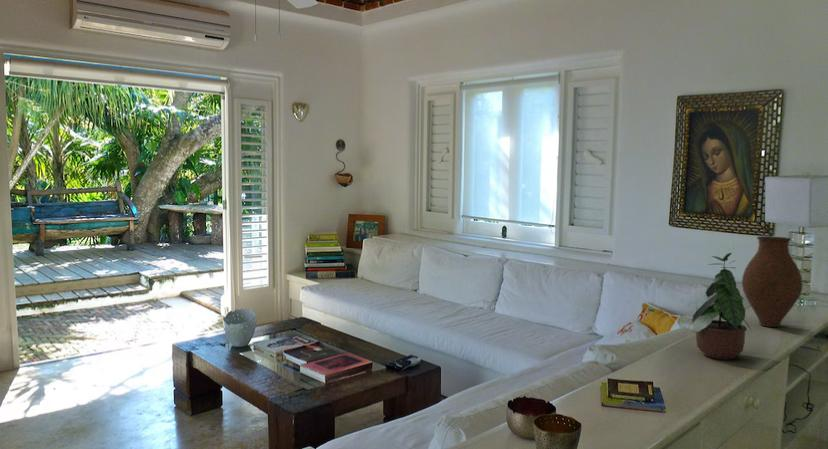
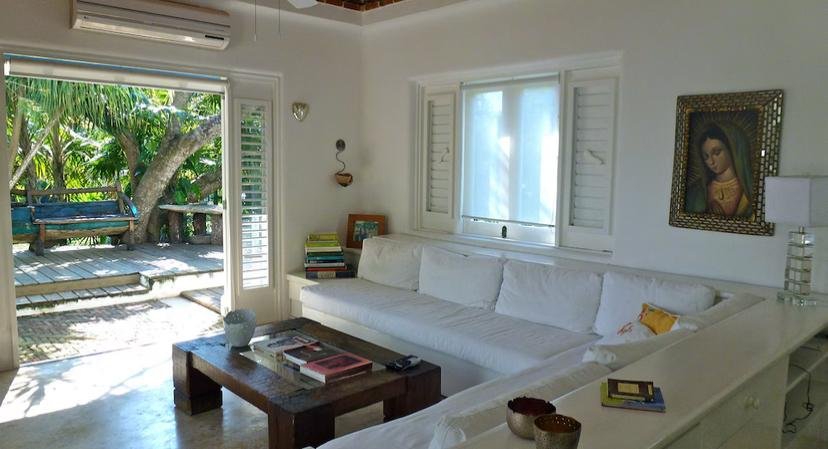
- vase (771, 281)
- potted plant (721, 304)
